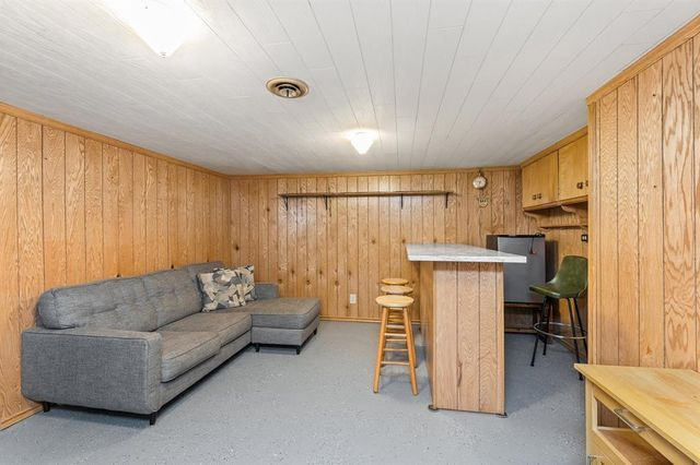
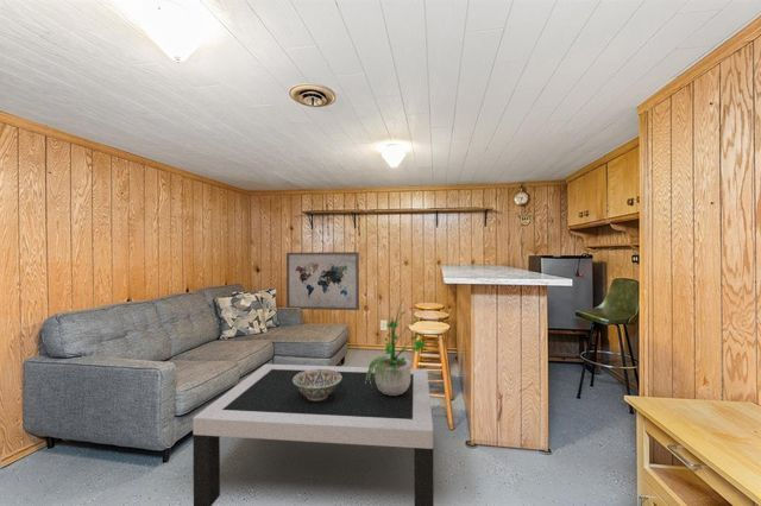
+ wall art (321, 280)
+ potted plant (394, 346)
+ decorative bowl (317, 386)
+ coffee table (329, 426)
